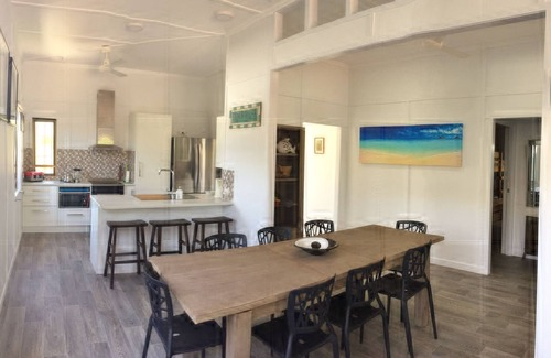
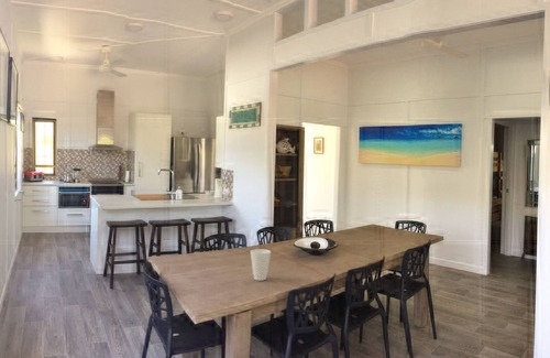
+ cup (260, 264)
